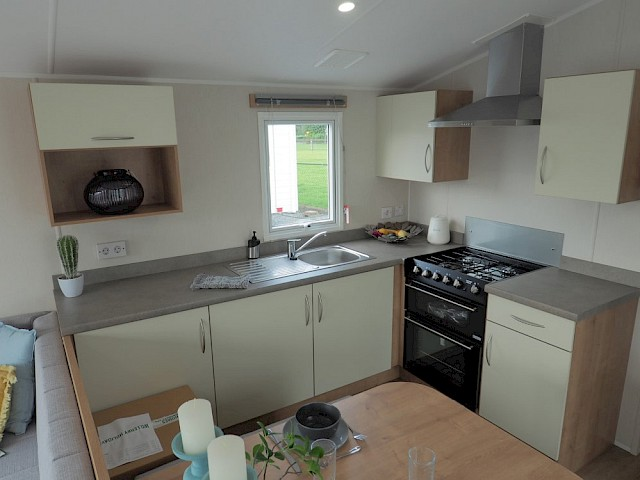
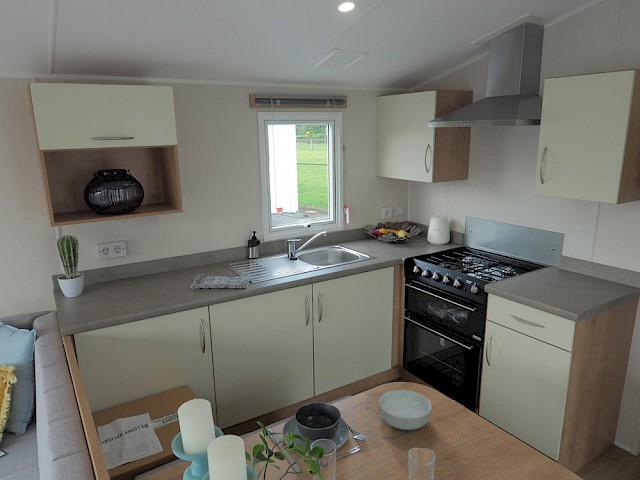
+ cereal bowl (404, 412)
